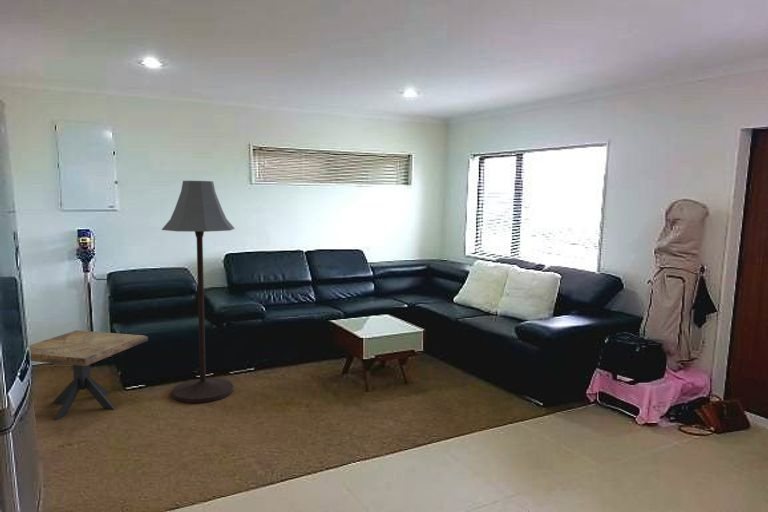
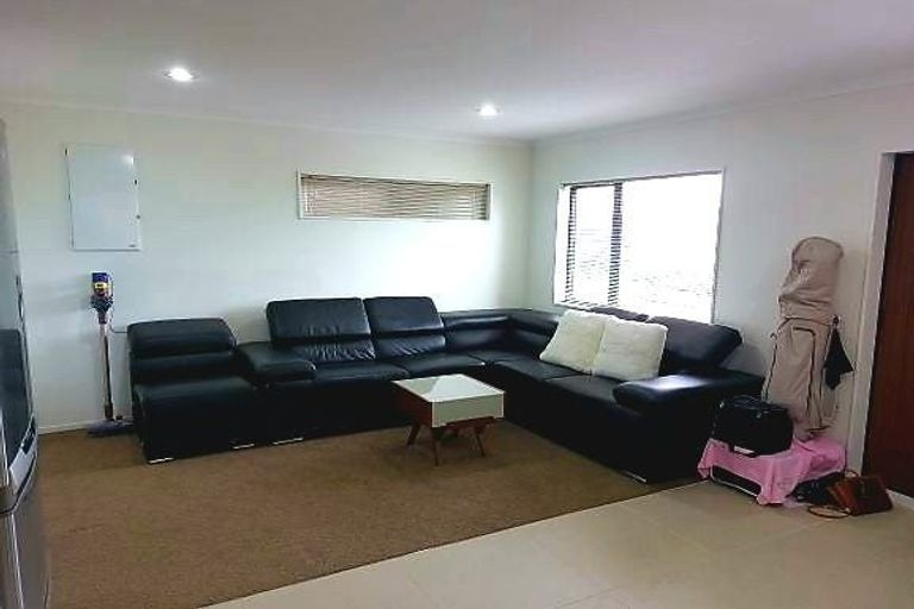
- floor lamp (200, 288)
- side table (81, 374)
